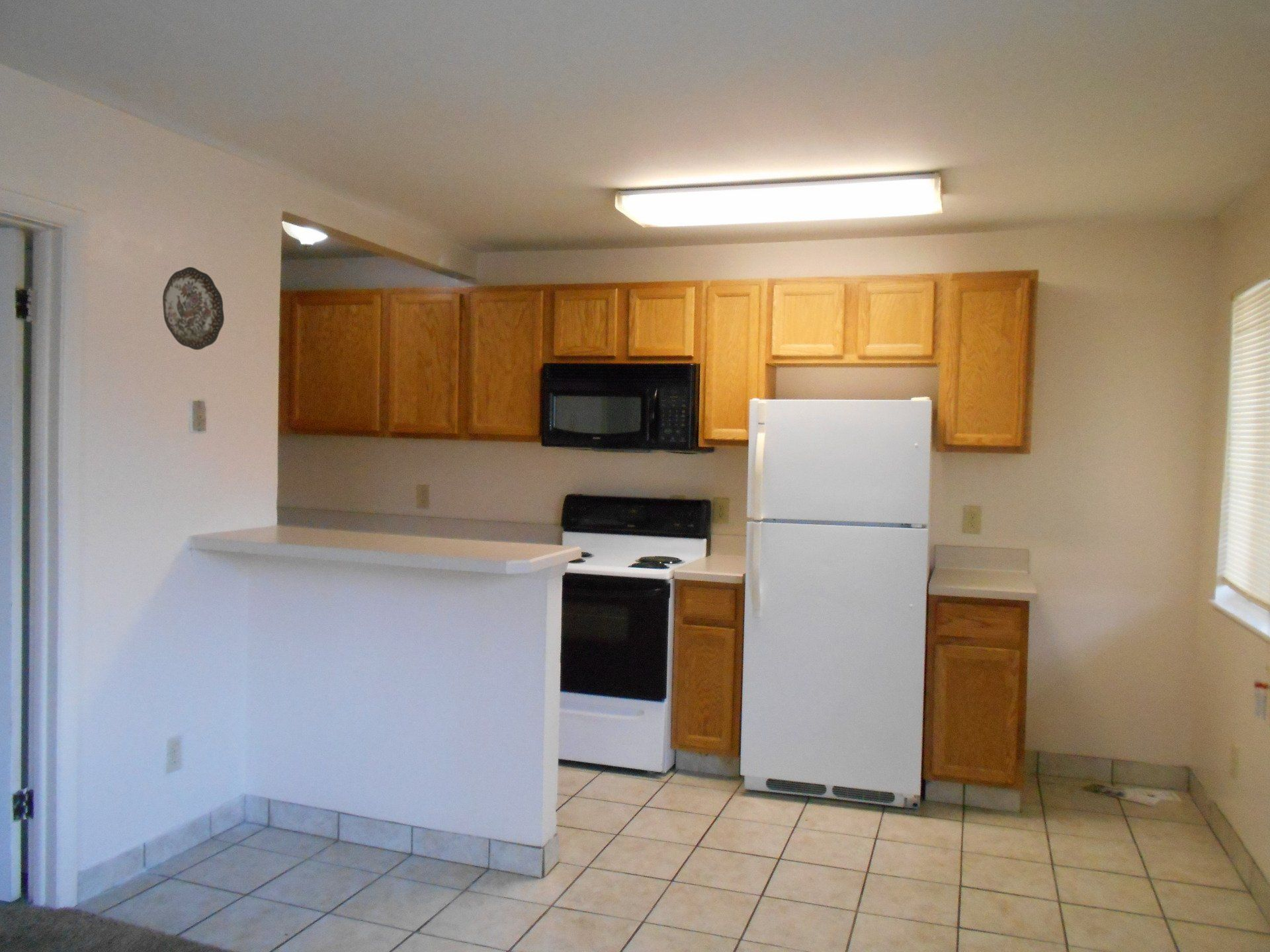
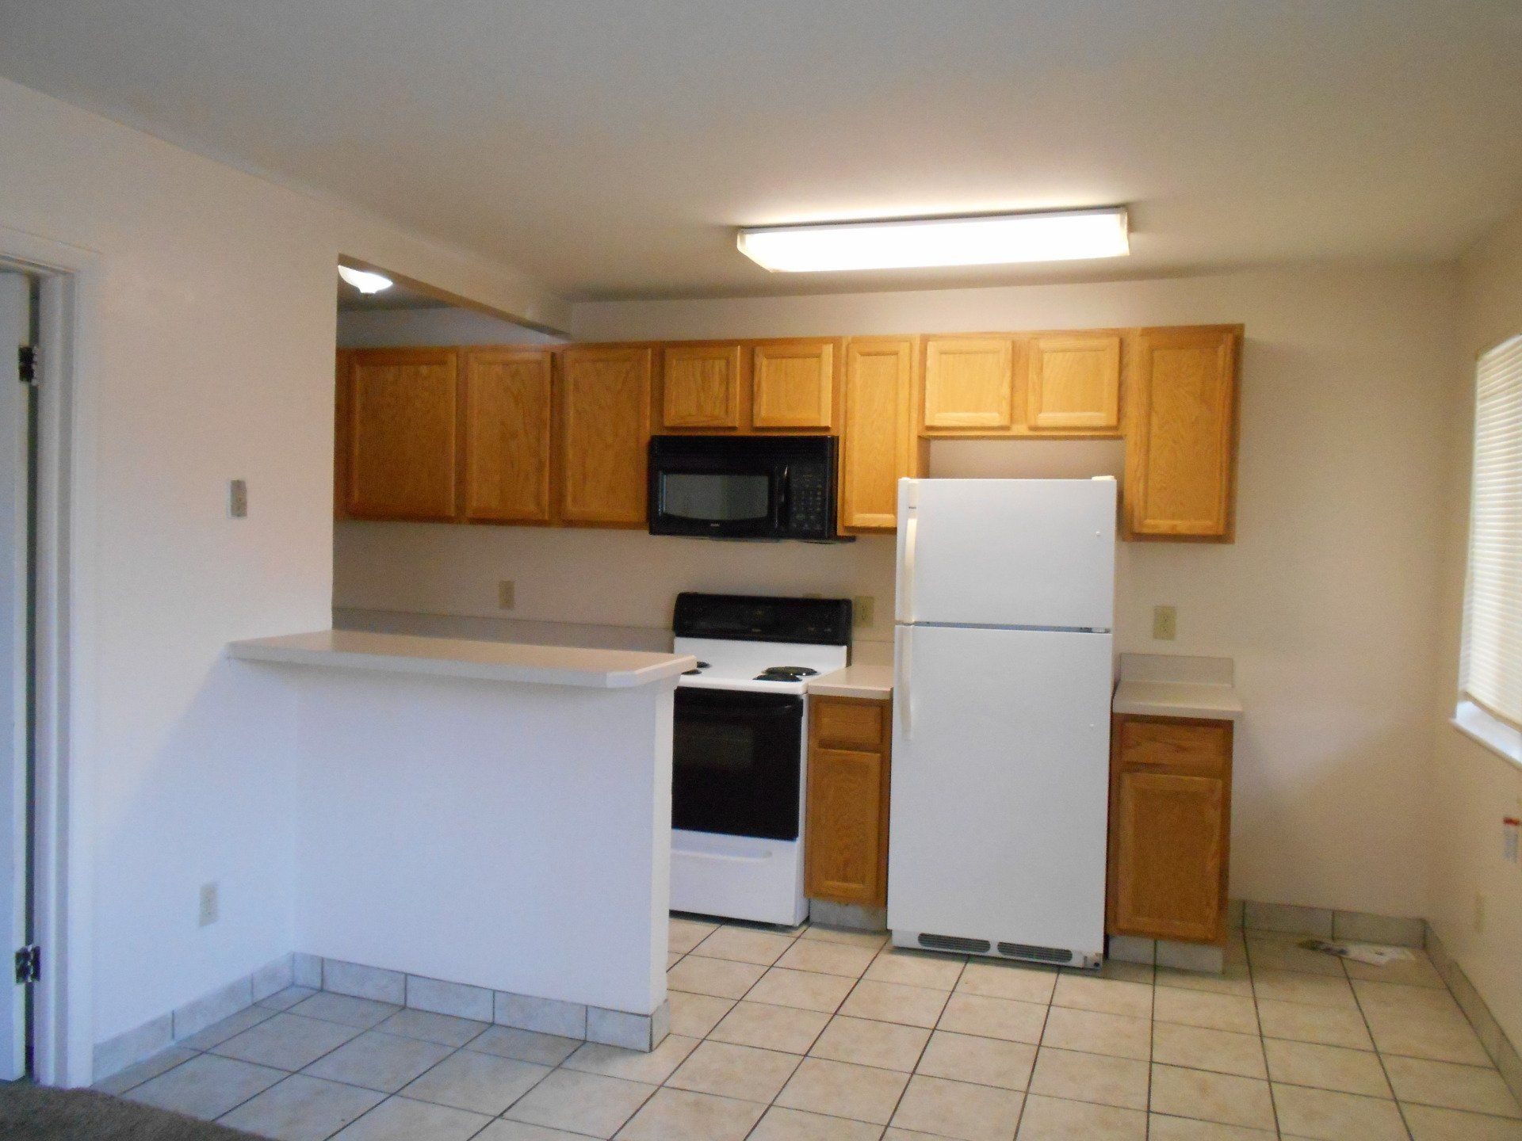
- decorative plate (191, 309)
